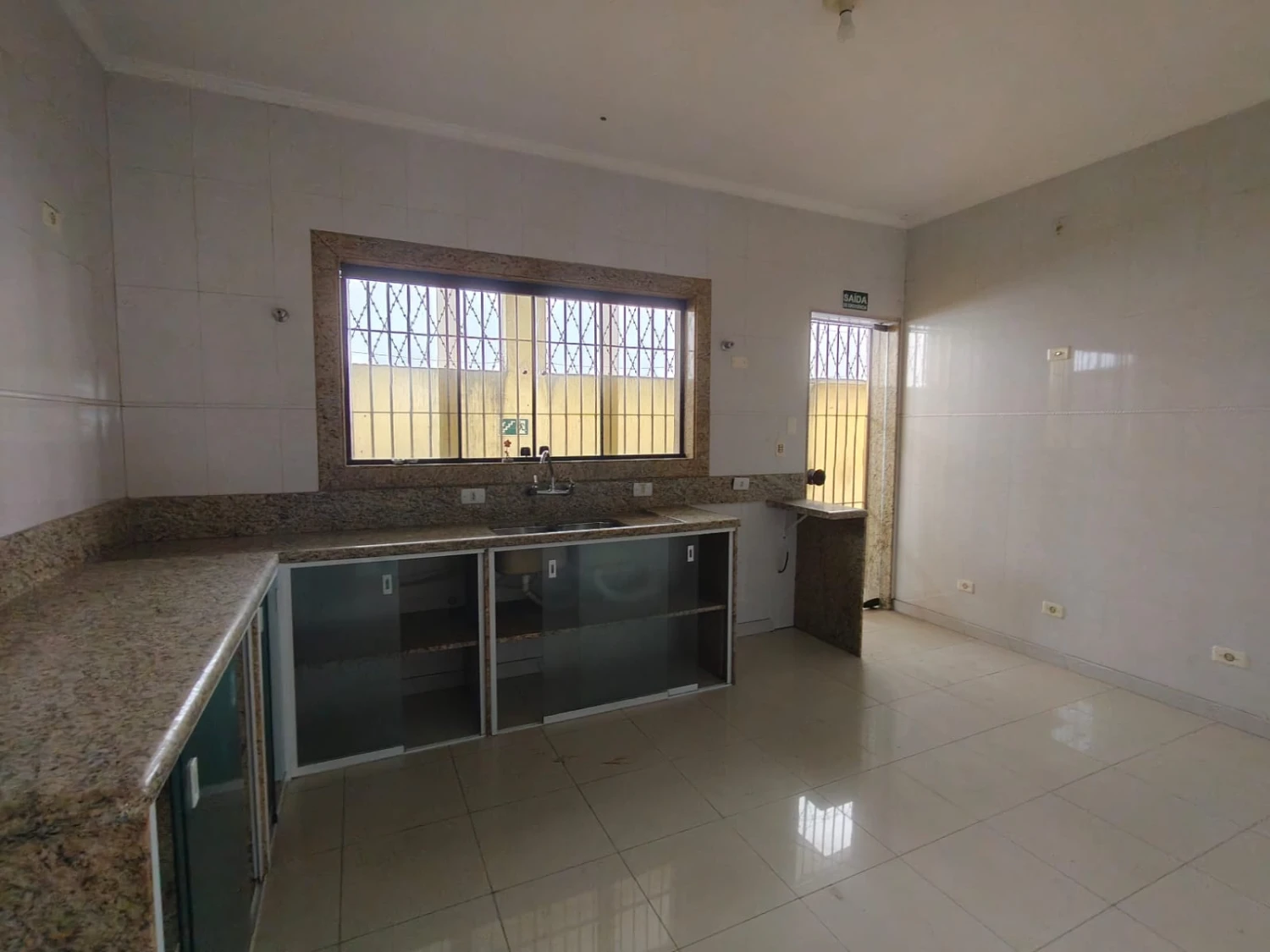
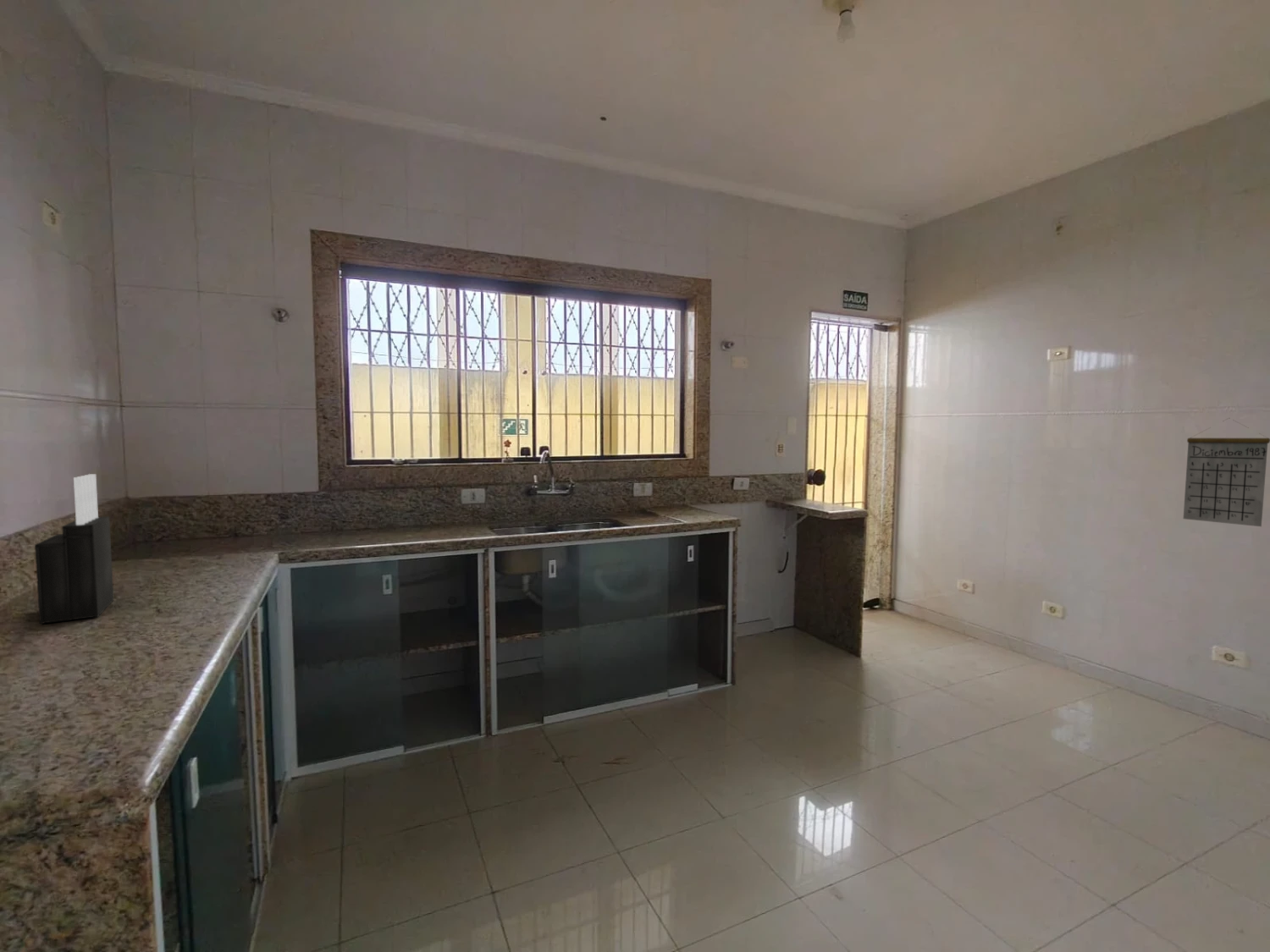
+ knife block (69, 544)
+ calendar (1224, 470)
